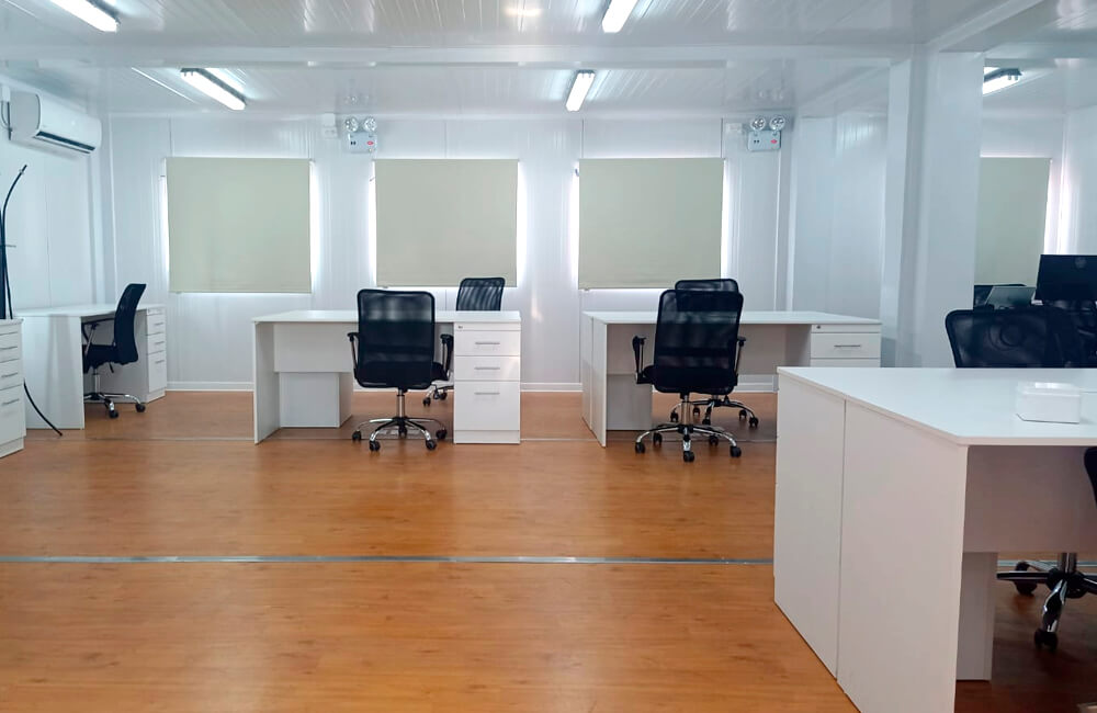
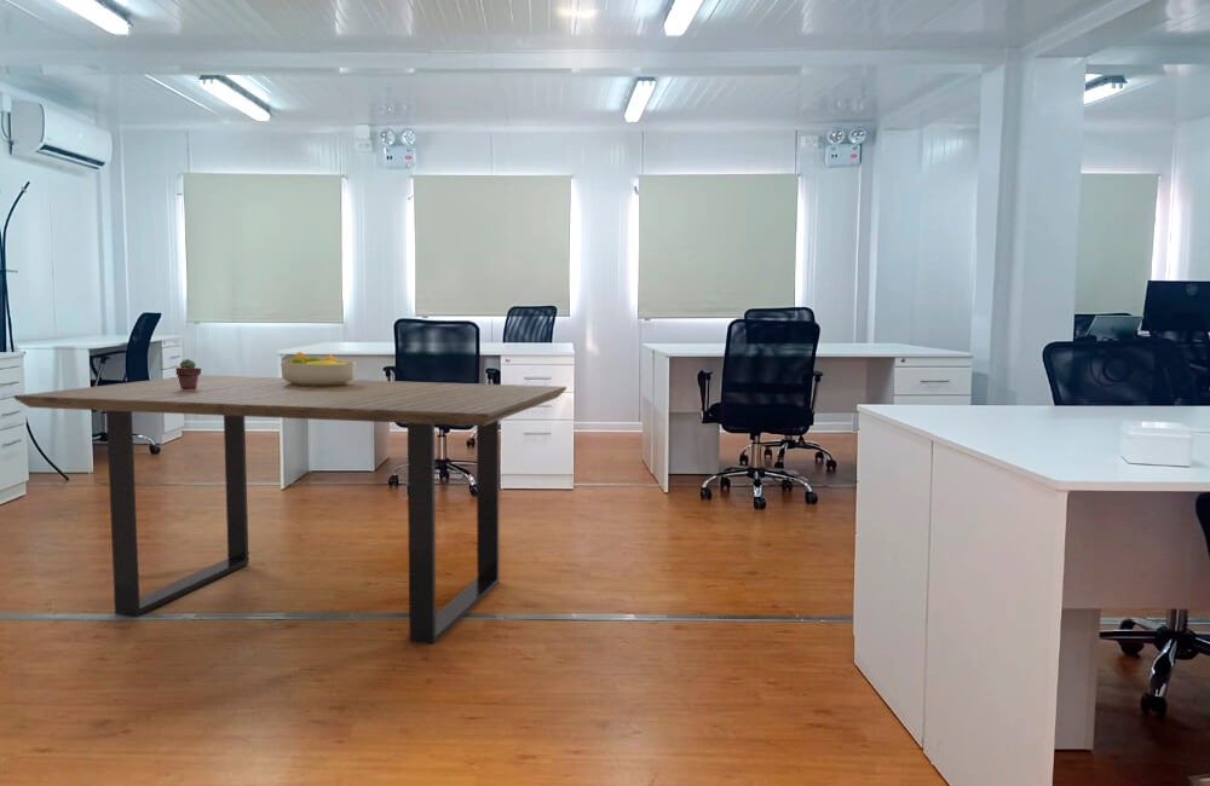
+ fruit bowl (318, 368)
+ dining table (246, 495)
+ potted succulent (188, 372)
